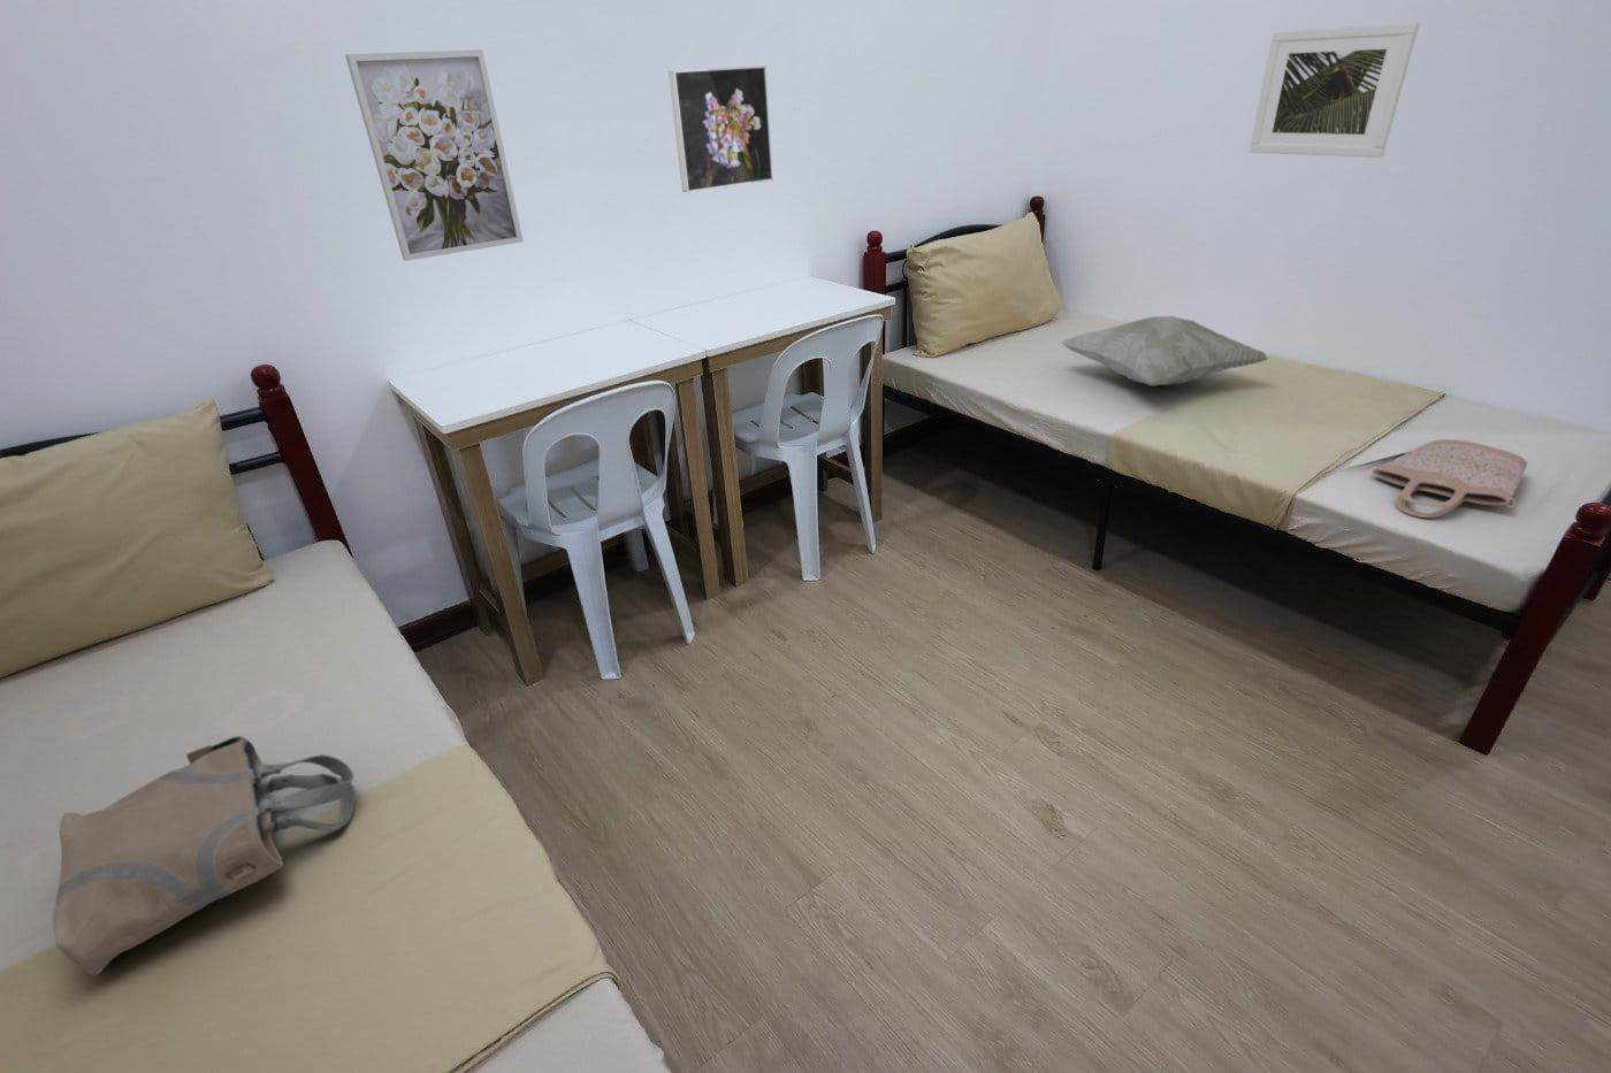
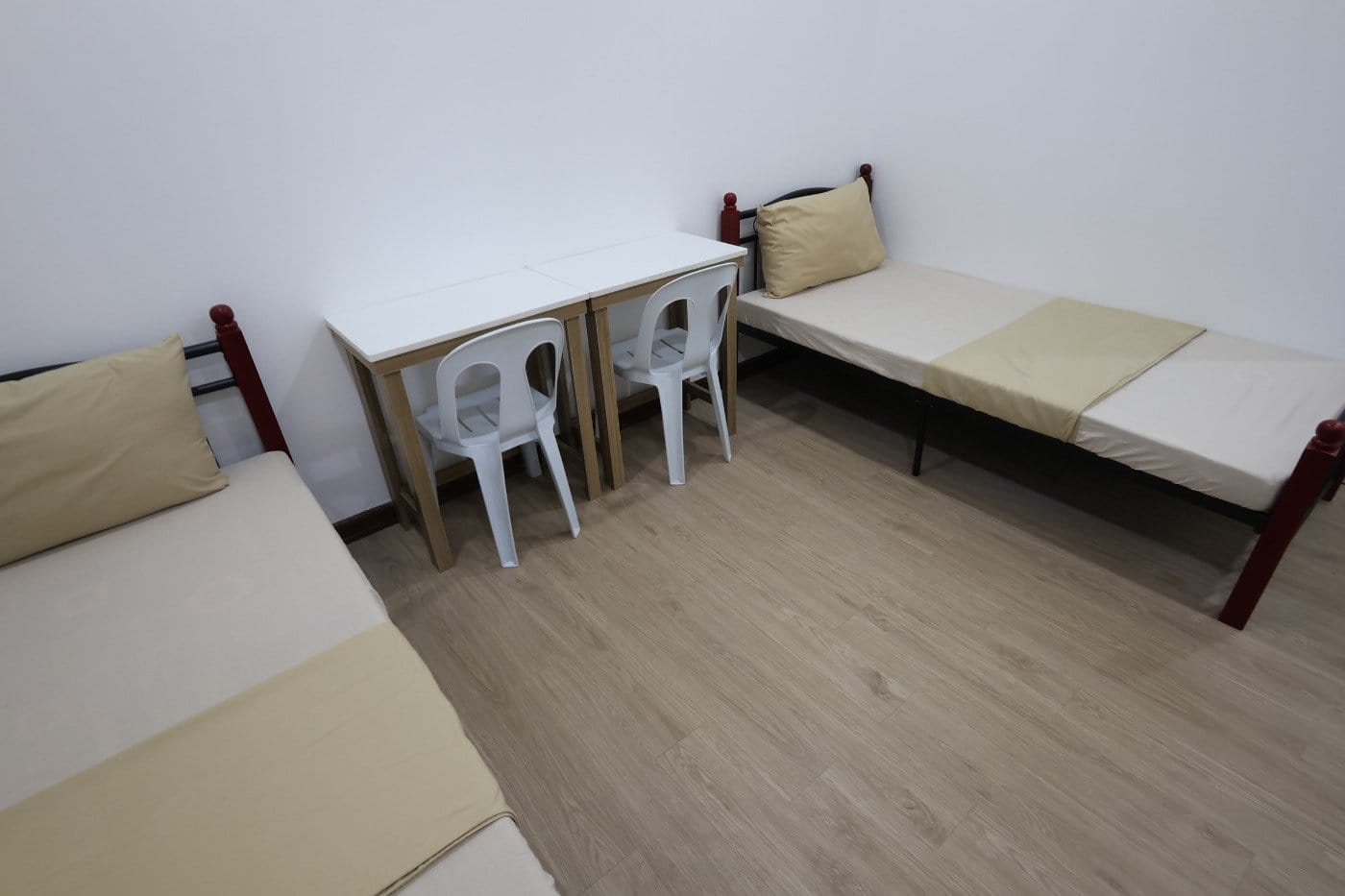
- wall art (442, 157)
- tote bag (219, 817)
- shopping bag (1447, 475)
- decorative pillow (1158, 350)
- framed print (1327, 93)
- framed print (723, 129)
